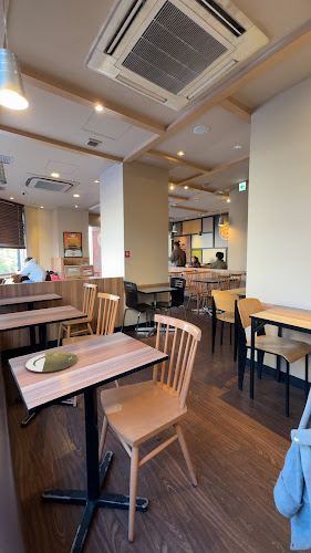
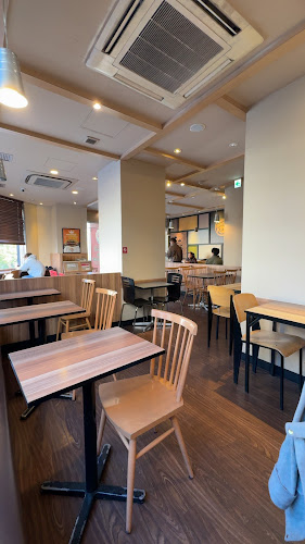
- plate (52, 361)
